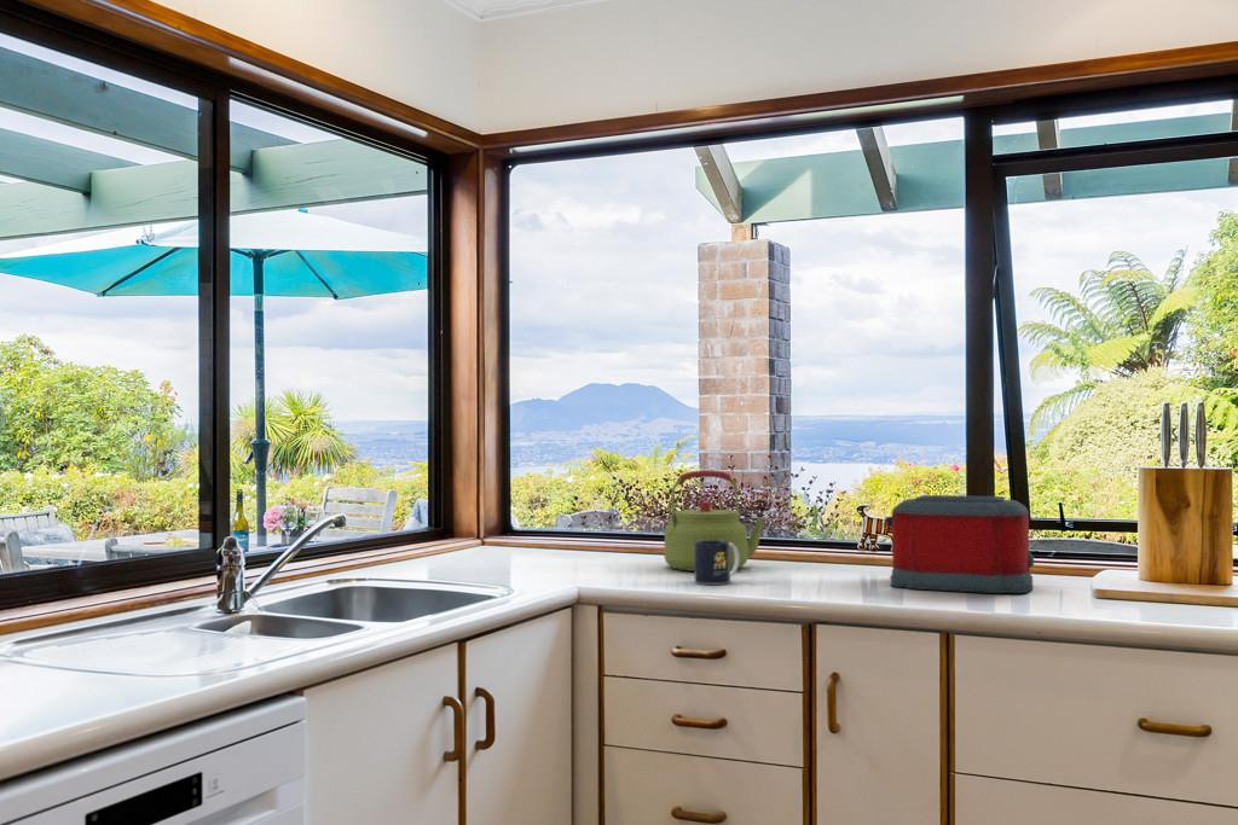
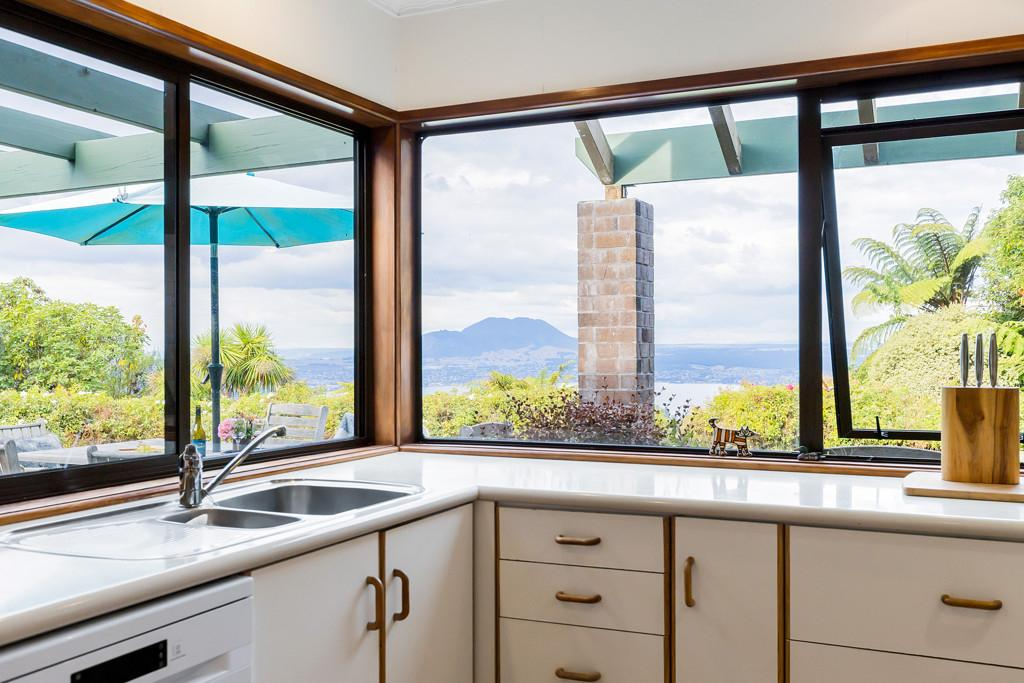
- kettle (716, 518)
- toaster (956, 540)
- mug (718, 560)
